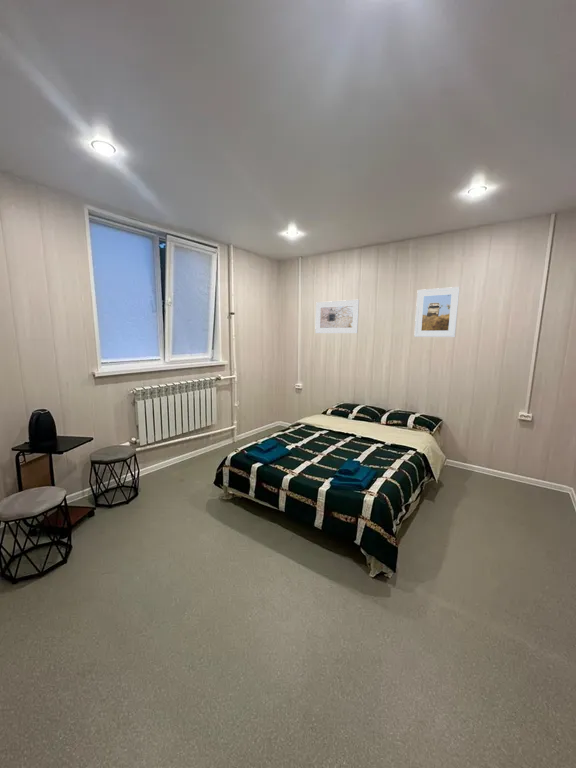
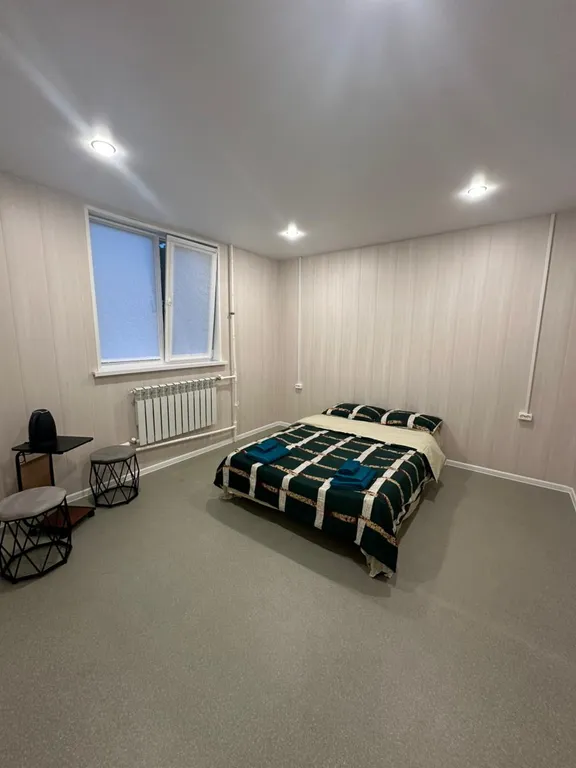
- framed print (436, 313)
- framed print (336, 317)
